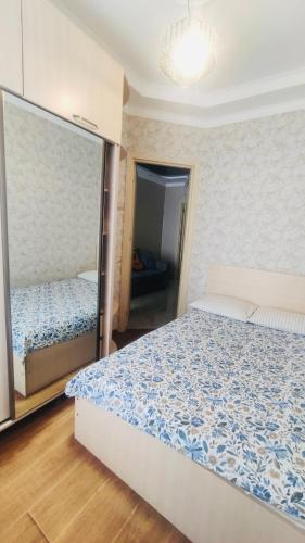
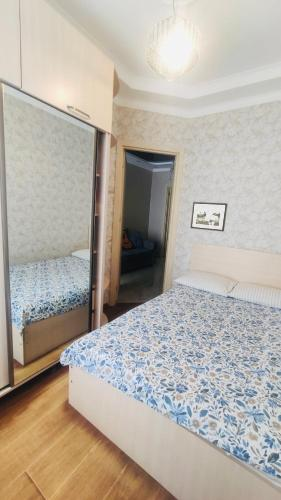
+ picture frame (208, 216)
